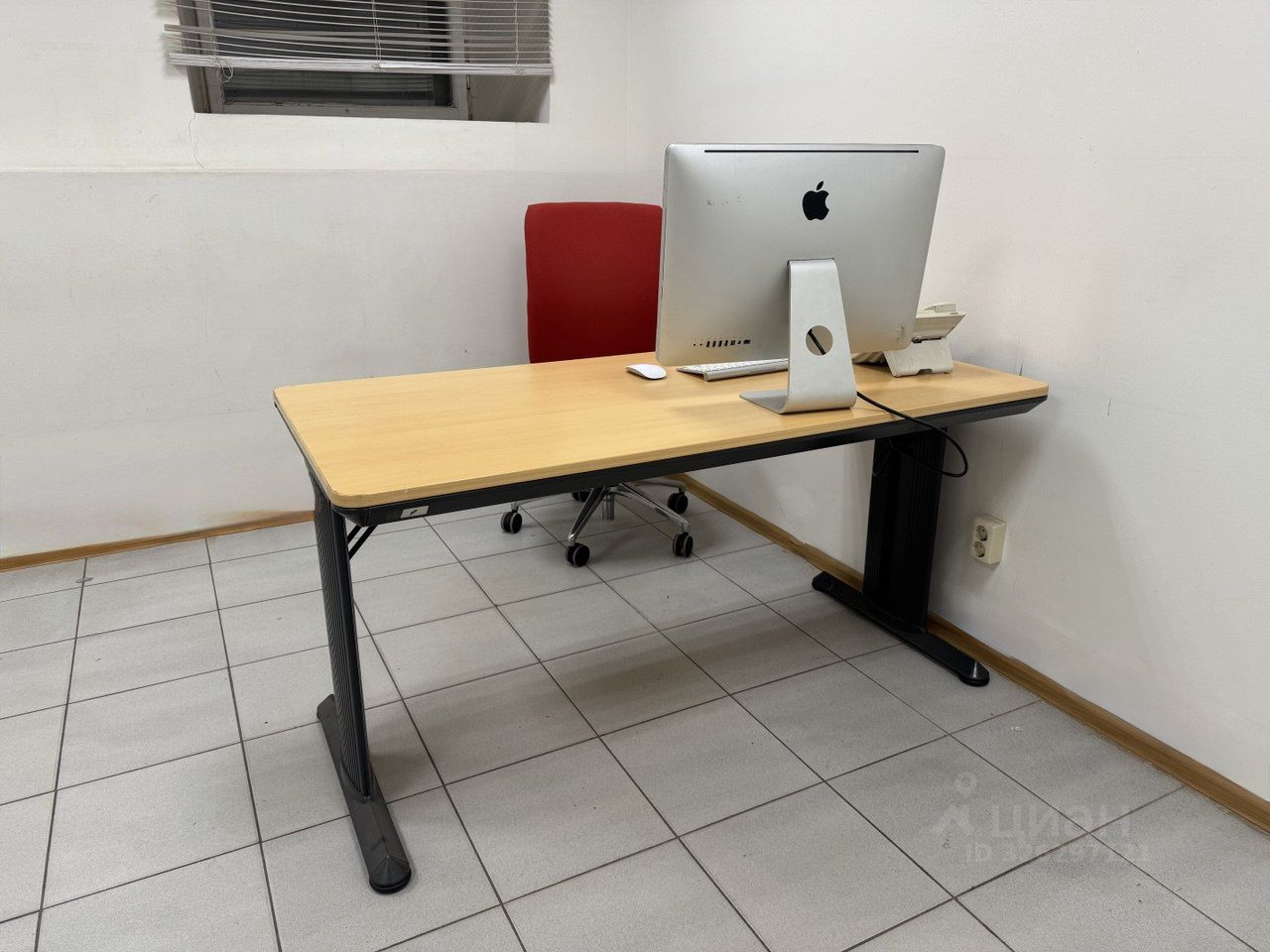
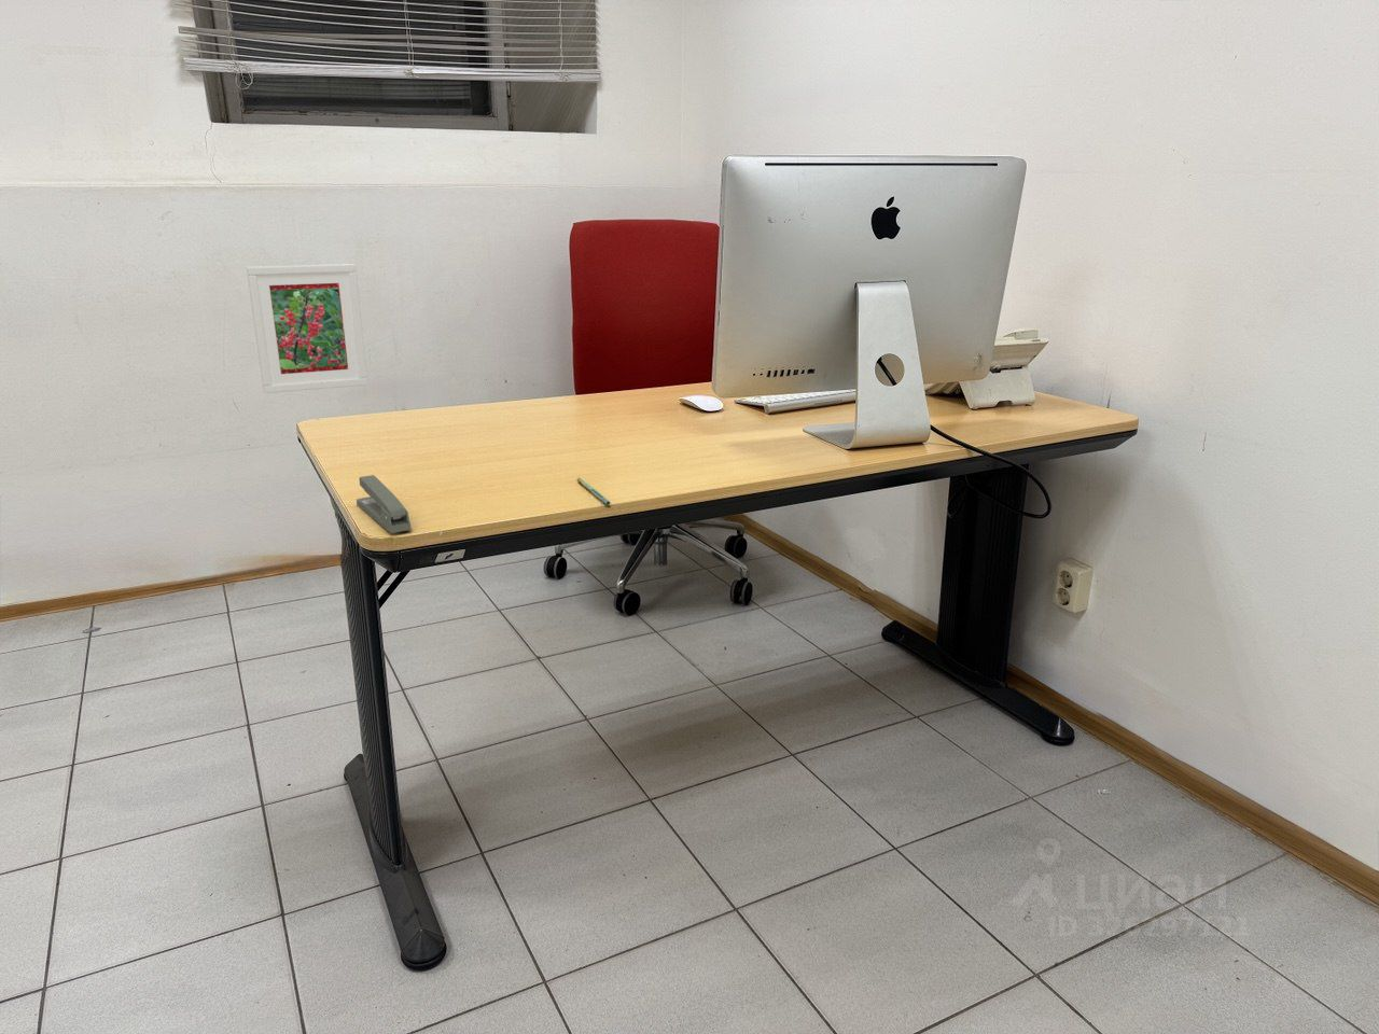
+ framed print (309, 327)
+ pen (593, 490)
+ stapler (380, 501)
